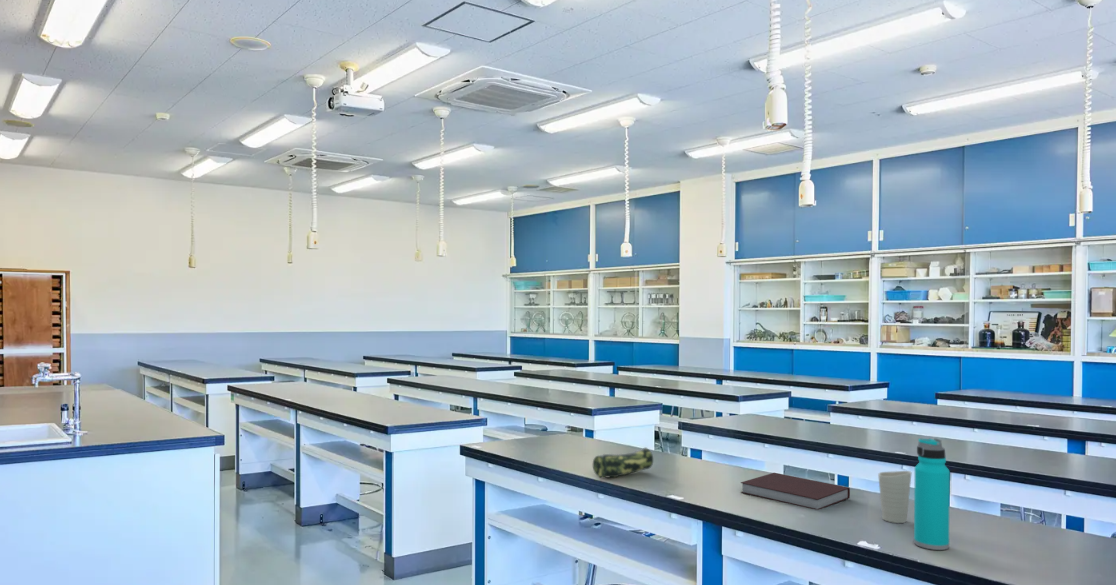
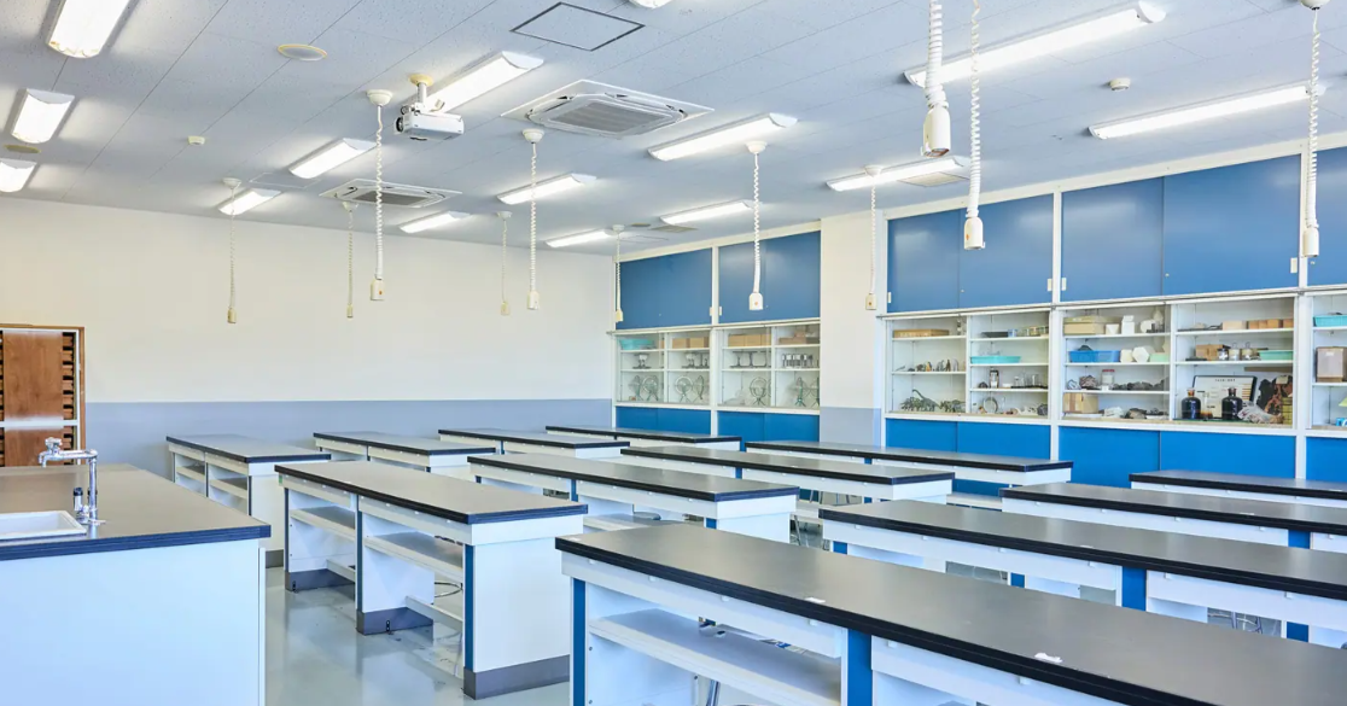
- pencil case (624, 462)
- notebook (794, 490)
- cup (894, 495)
- water bottle (931, 491)
